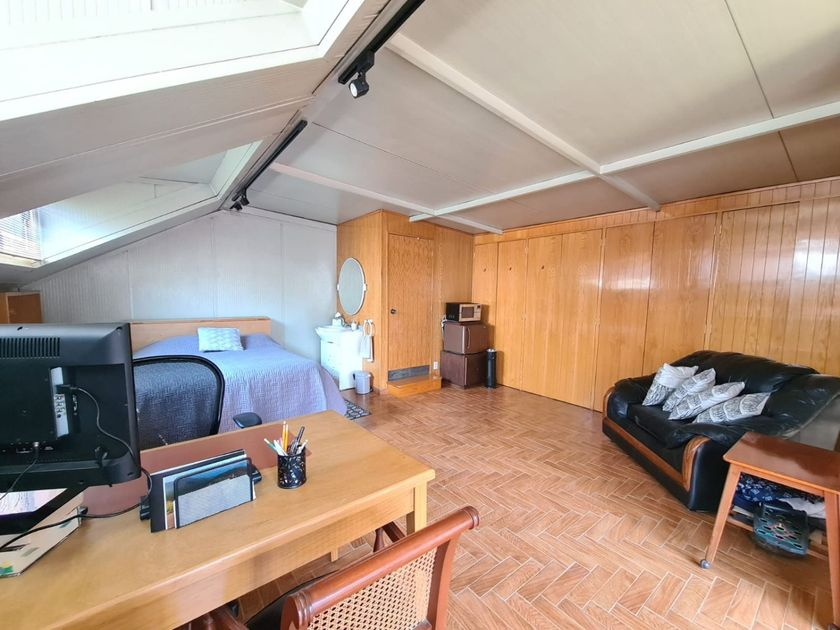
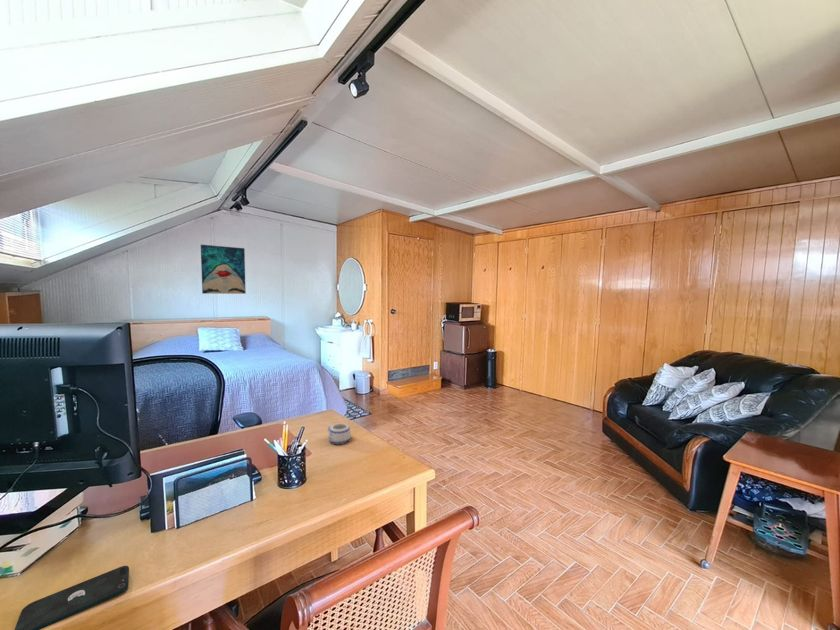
+ mug (337, 432)
+ wall art (224, 270)
+ smartphone (77, 598)
